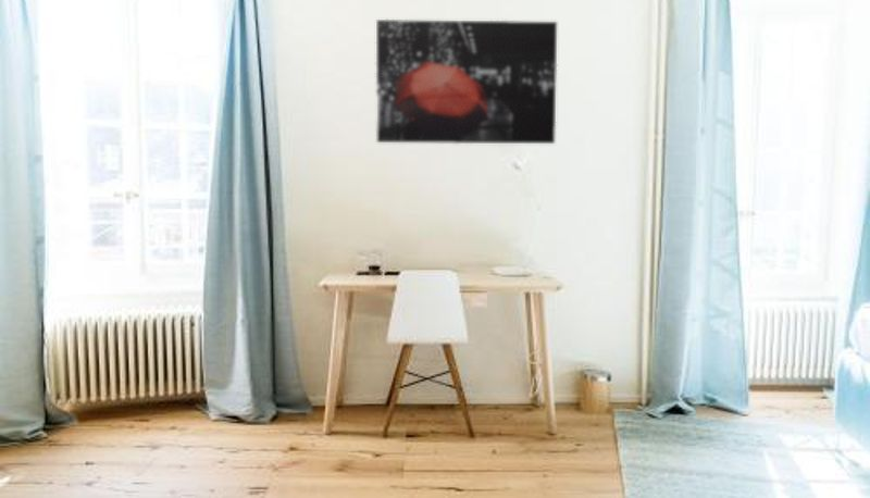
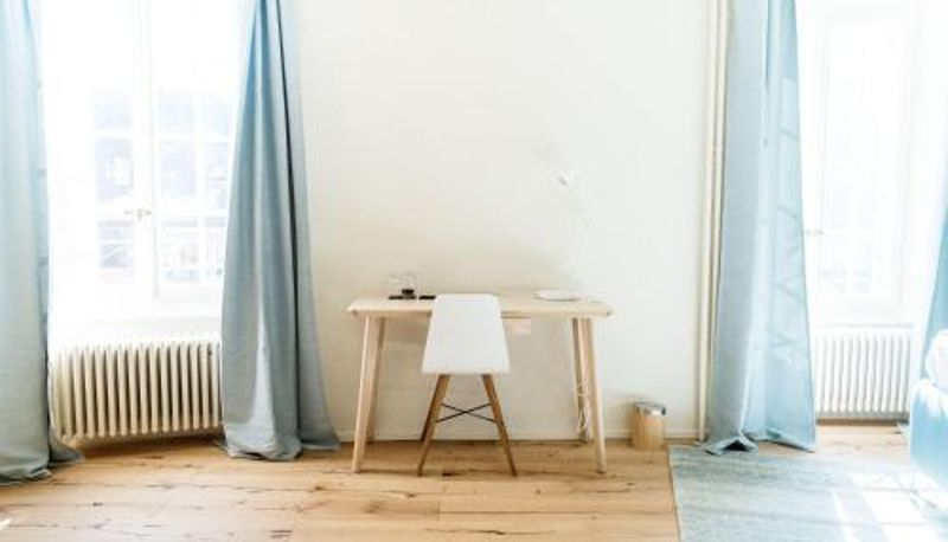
- wall art (465, 83)
